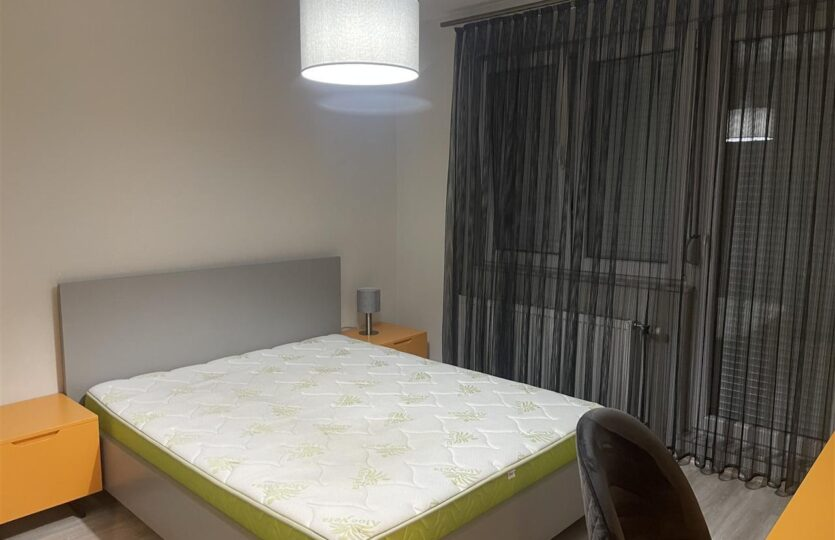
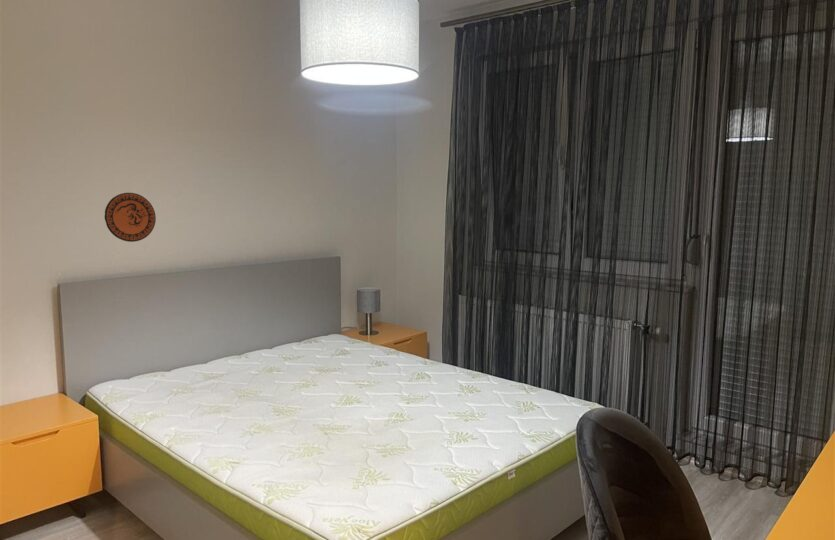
+ decorative plate (130, 217)
